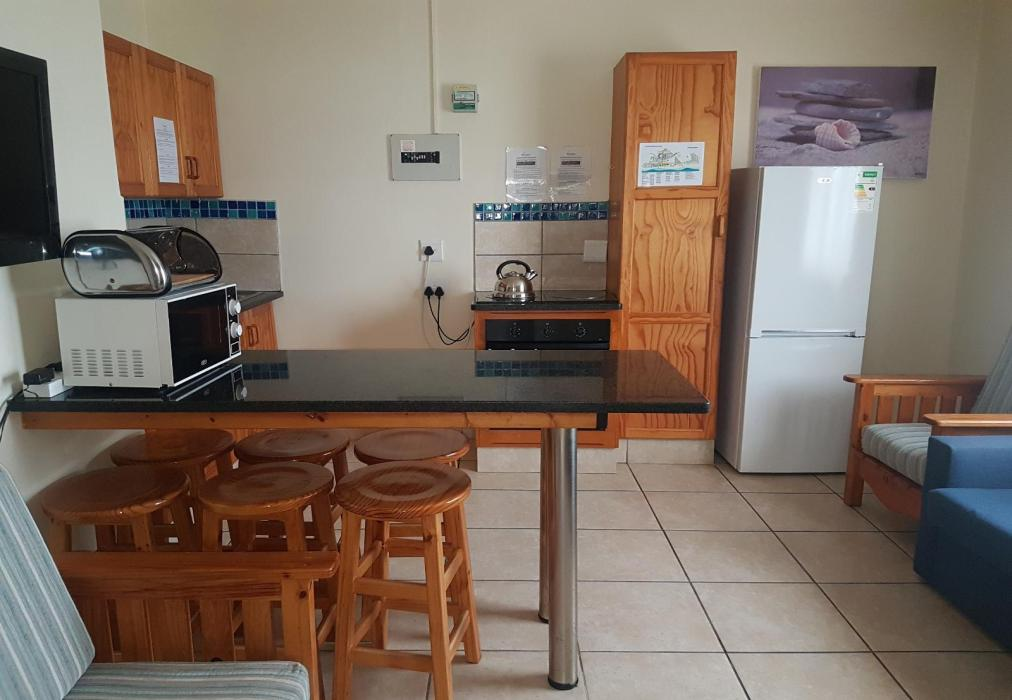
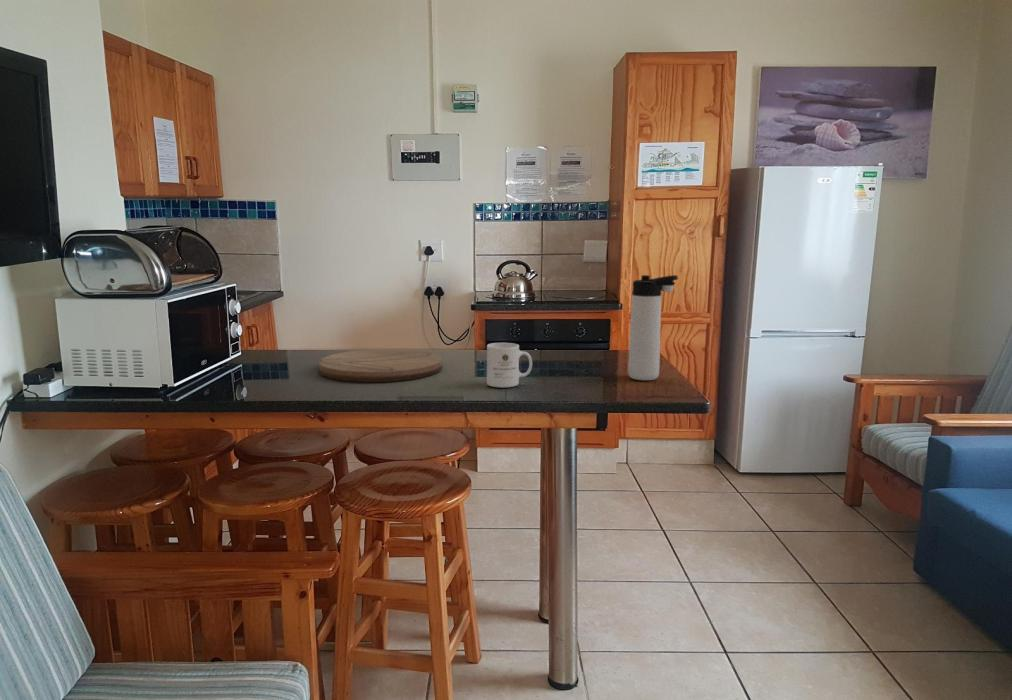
+ mug (509, 364)
+ thermos bottle (652, 327)
+ cutting board (381, 364)
